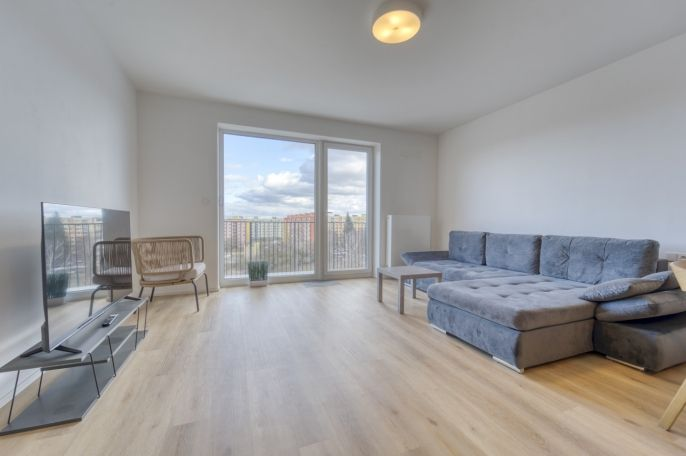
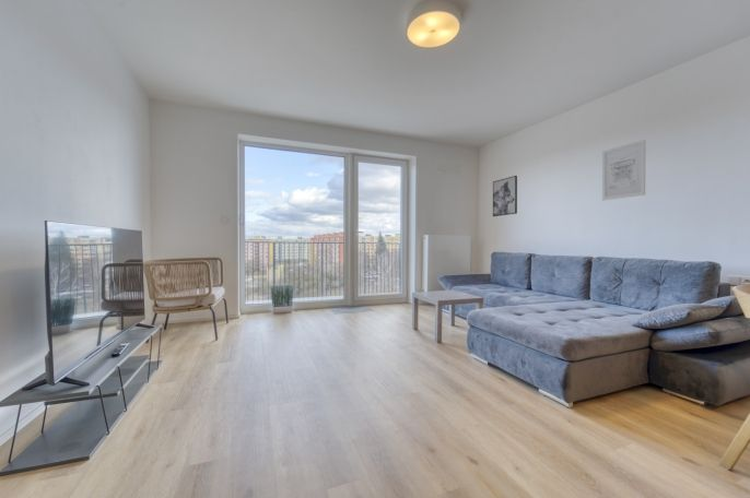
+ wall art (622, 171)
+ wall art (504, 197)
